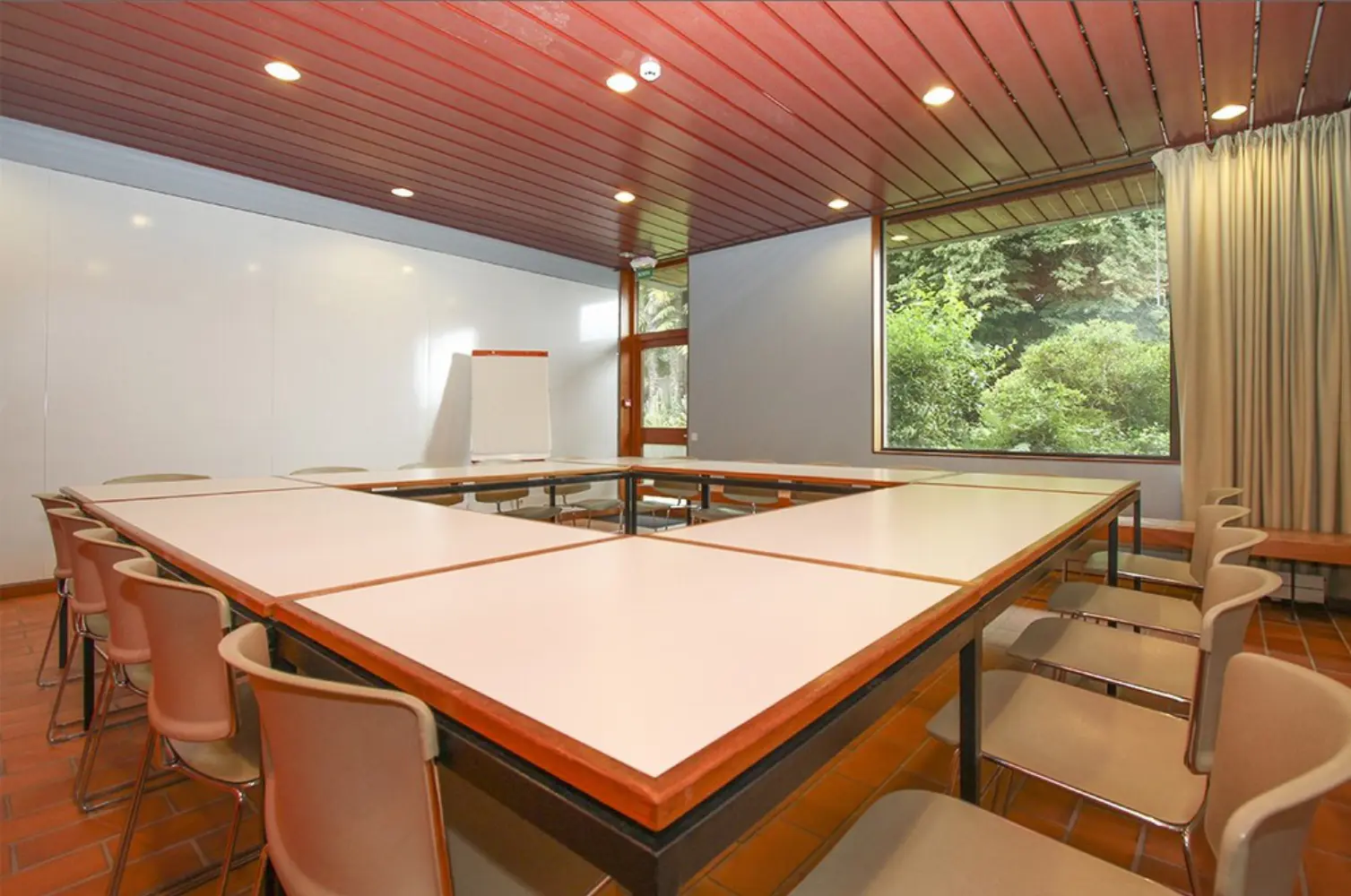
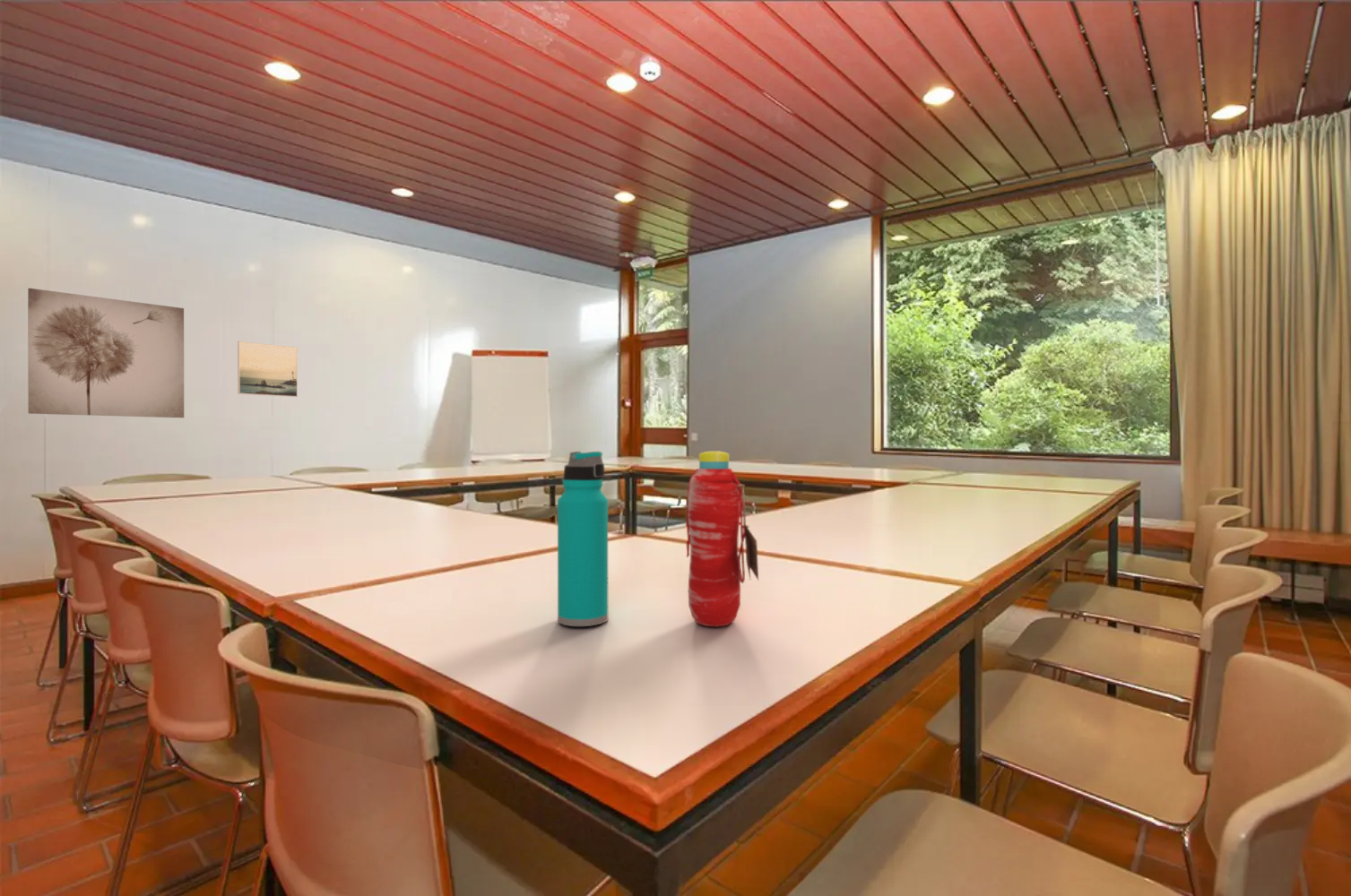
+ water bottle (723, 537)
+ wall art (111, 357)
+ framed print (268, 369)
+ water bottle (583, 536)
